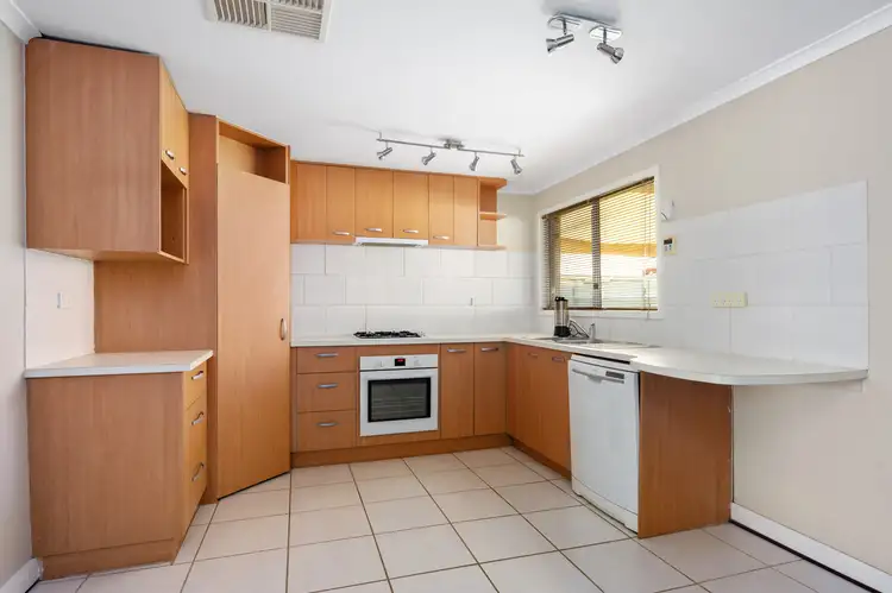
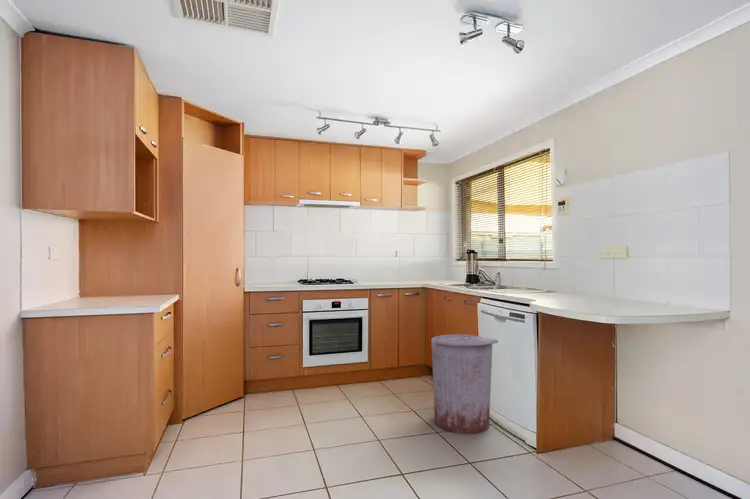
+ trash can (463, 379)
